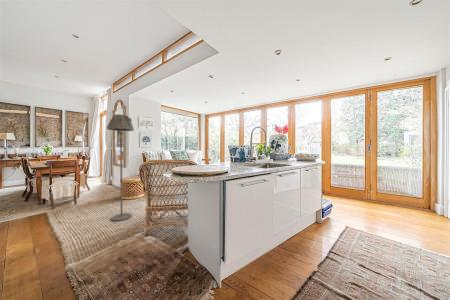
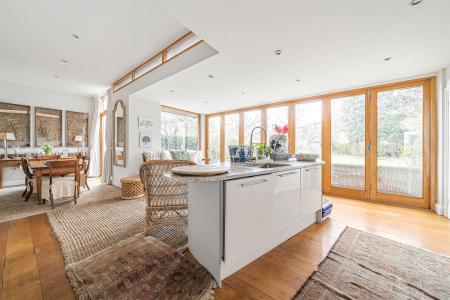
- floor lamp (121, 166)
